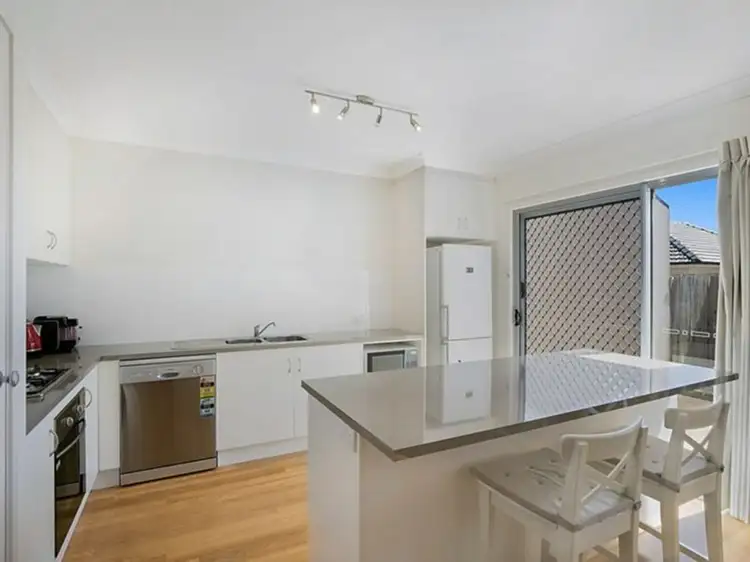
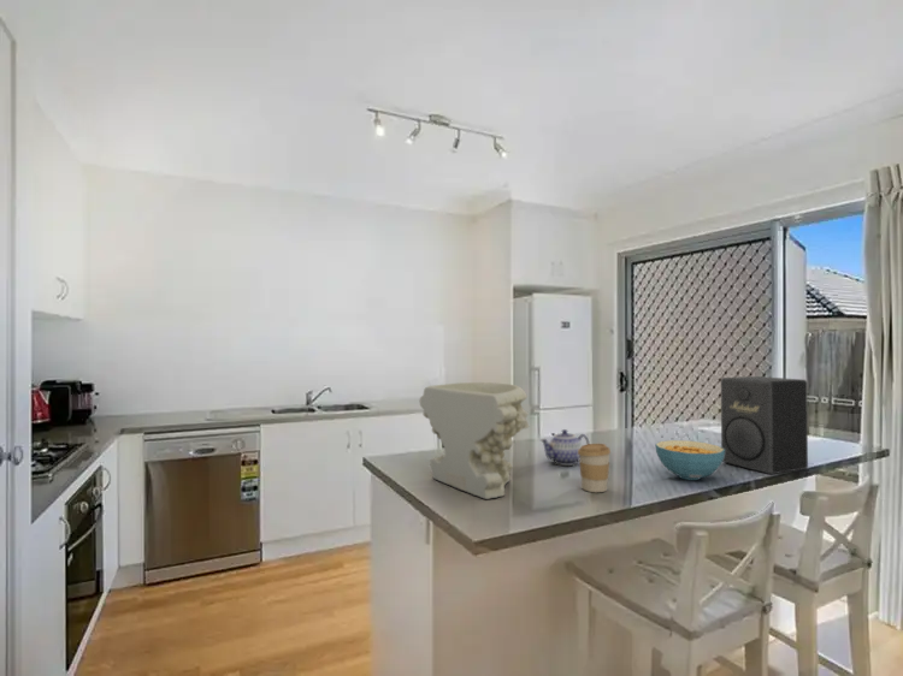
+ speaker (761, 422)
+ cereal bowl (689, 462)
+ coffee cup (594, 466)
+ teapot (565, 445)
+ decorative bowl (480, 435)
